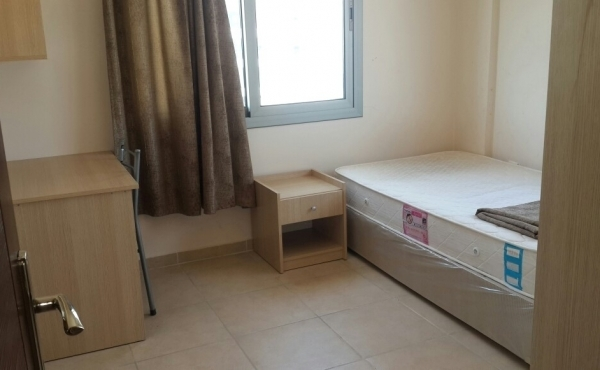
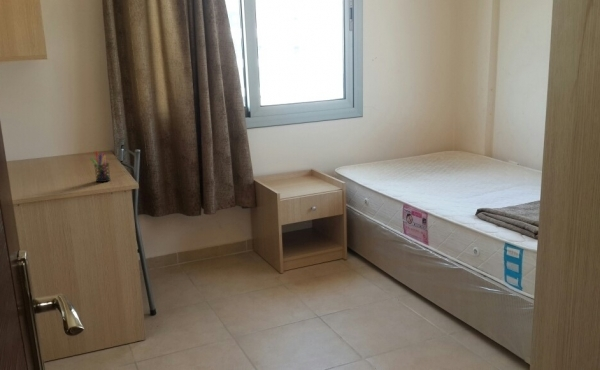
+ pen holder (99, 166)
